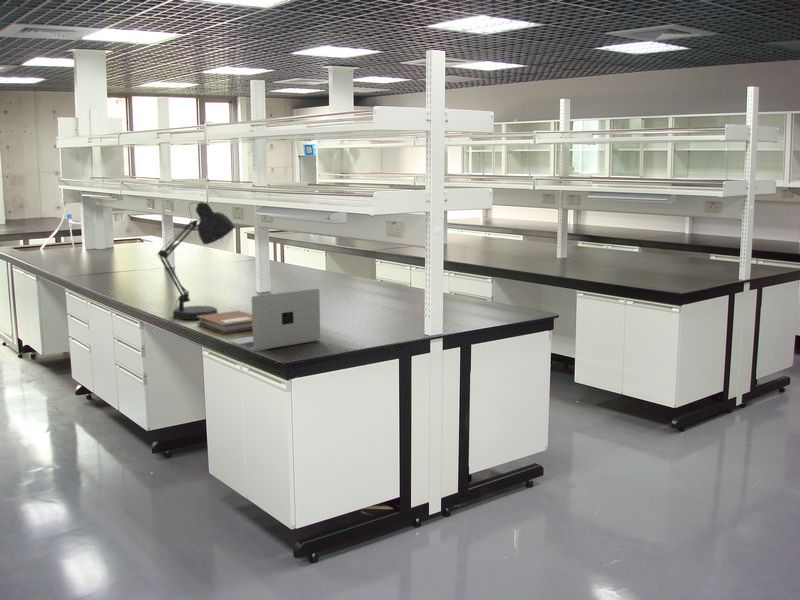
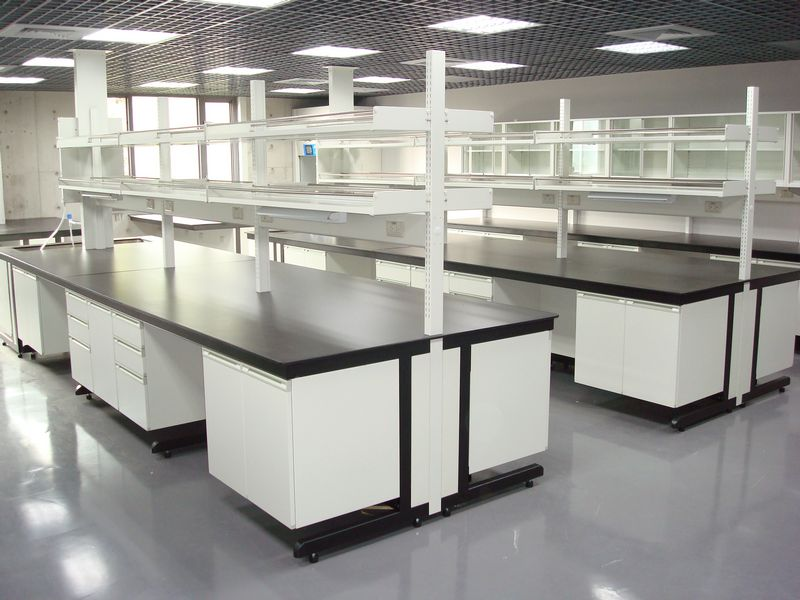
- notebook (233, 321)
- laptop (273, 315)
- desk lamp (205, 244)
